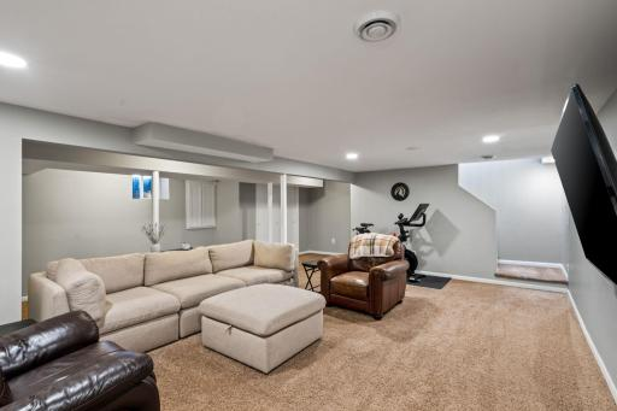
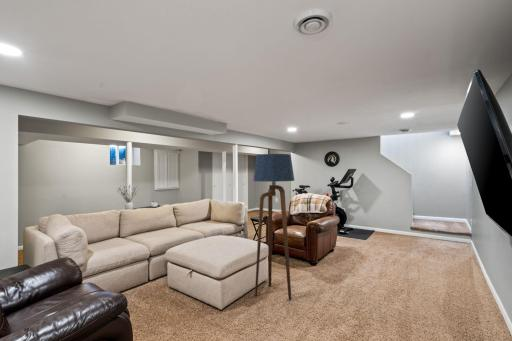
+ floor lamp (271, 224)
